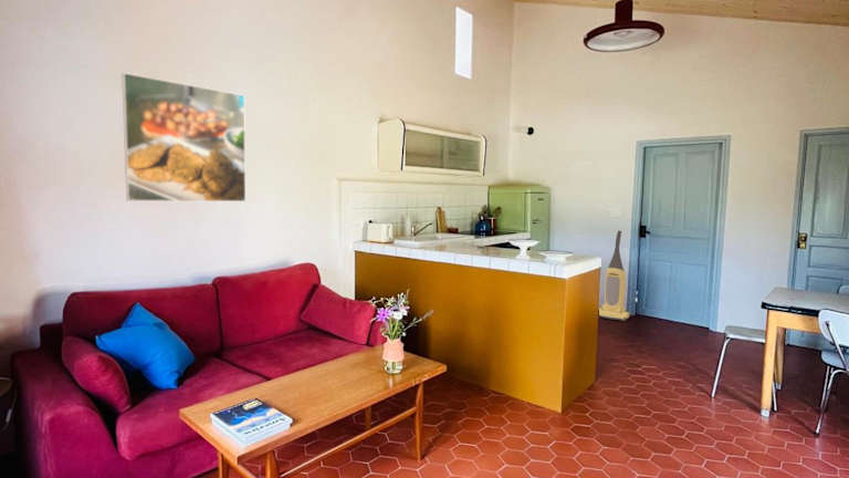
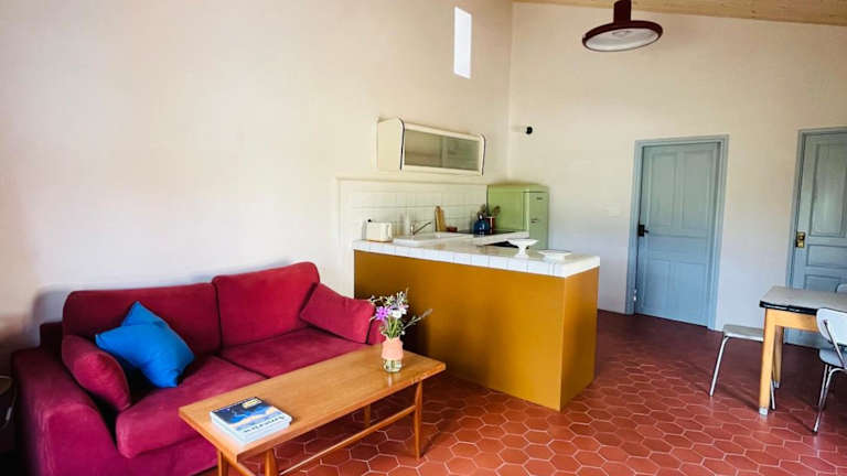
- vacuum cleaner (614, 273)
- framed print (189, 144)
